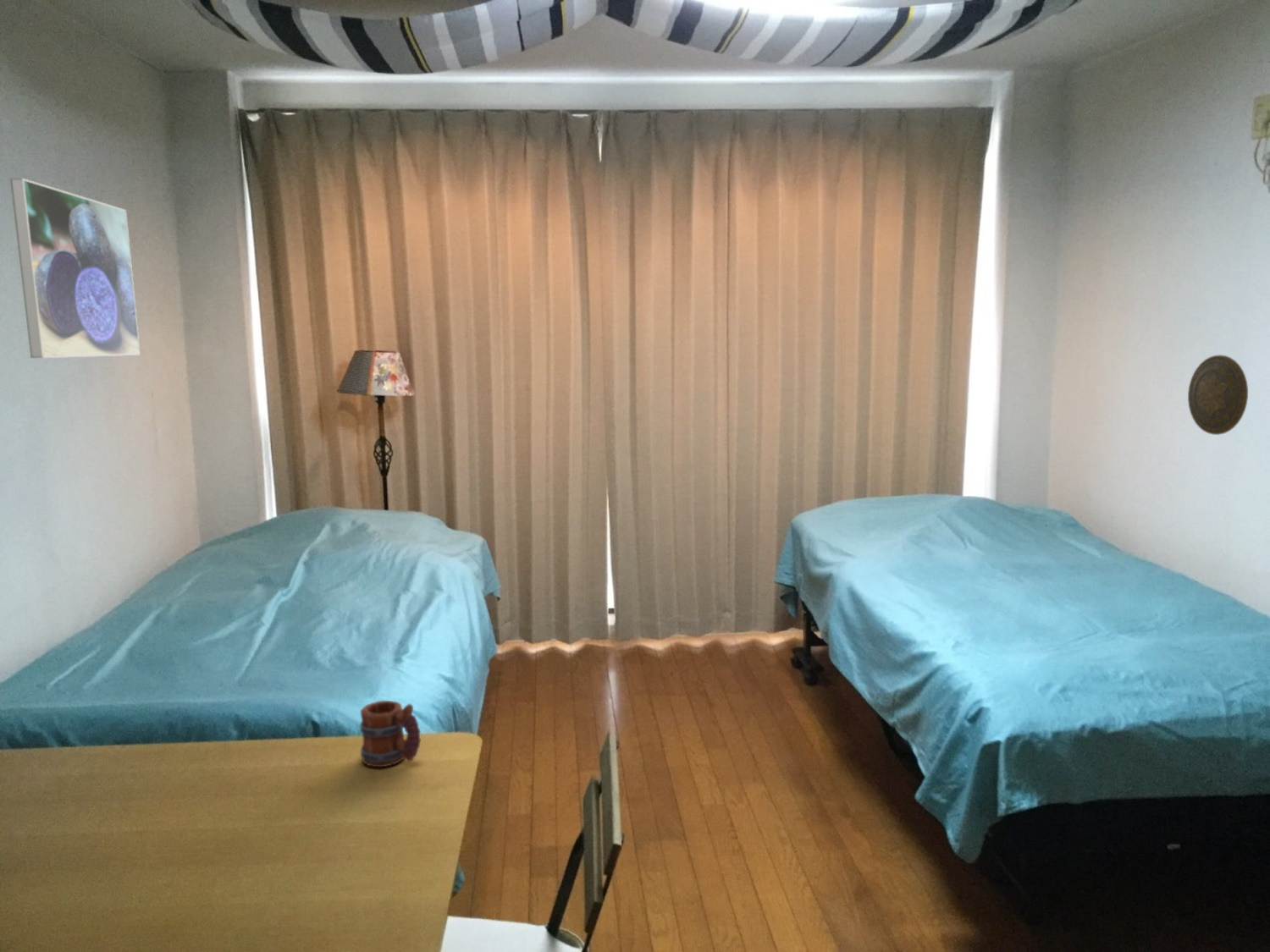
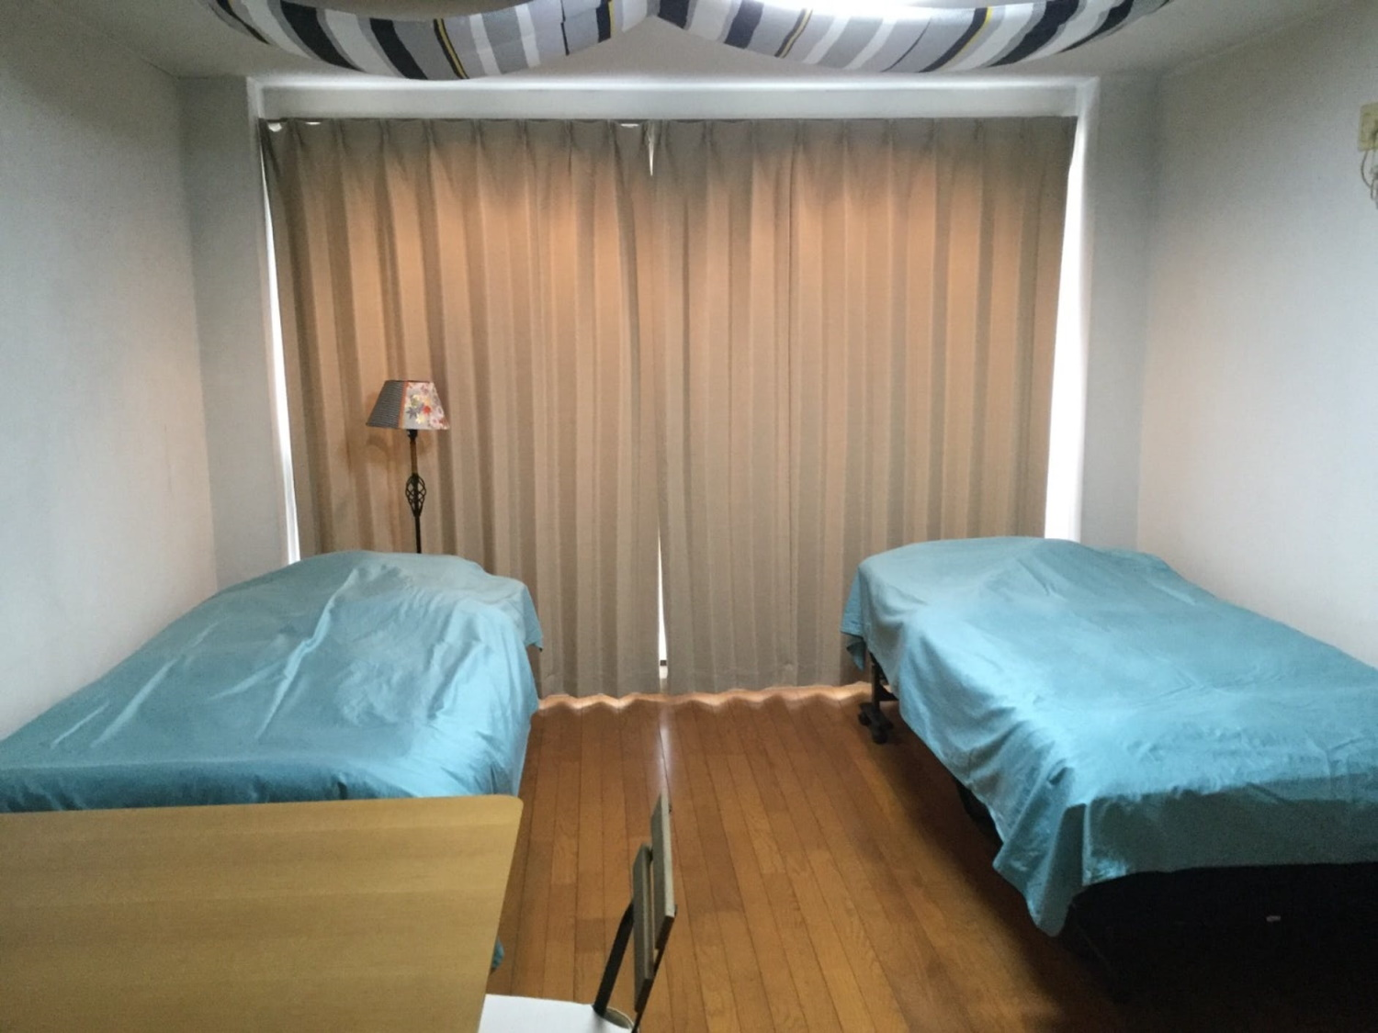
- decorative plate (1213, 394)
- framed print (82, 277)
- mug (390, 729)
